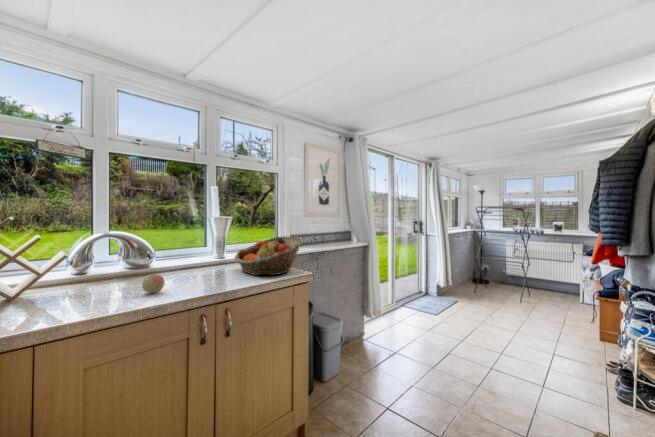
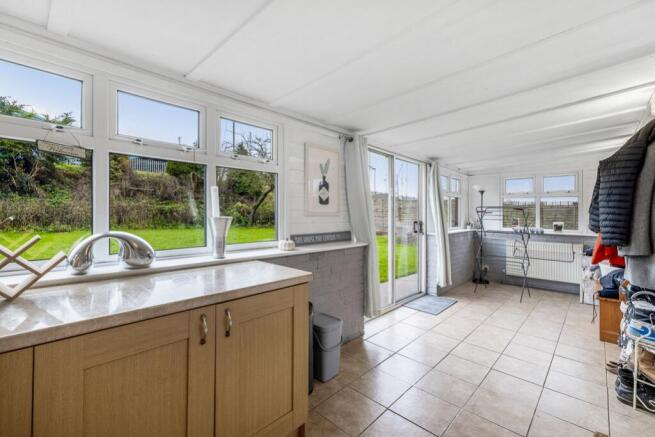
- apple (153, 284)
- fruit basket (269, 254)
